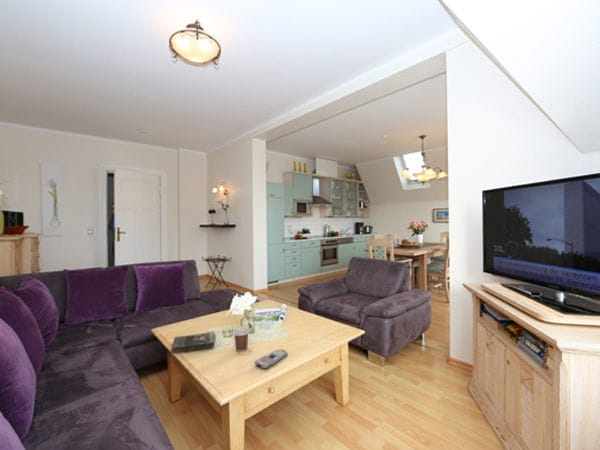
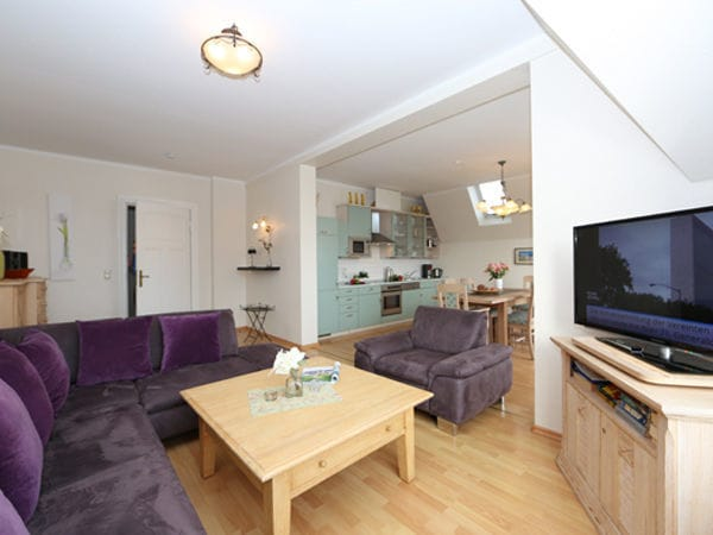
- coffee cup (241, 338)
- book (194, 341)
- remote control (272, 358)
